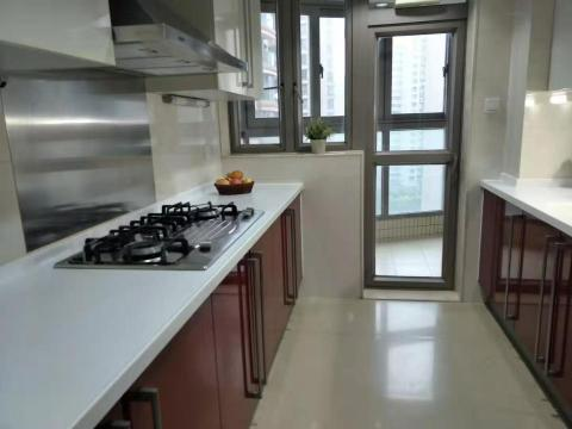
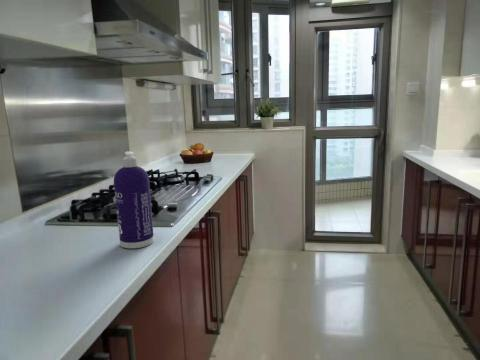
+ spray bottle (133, 198)
